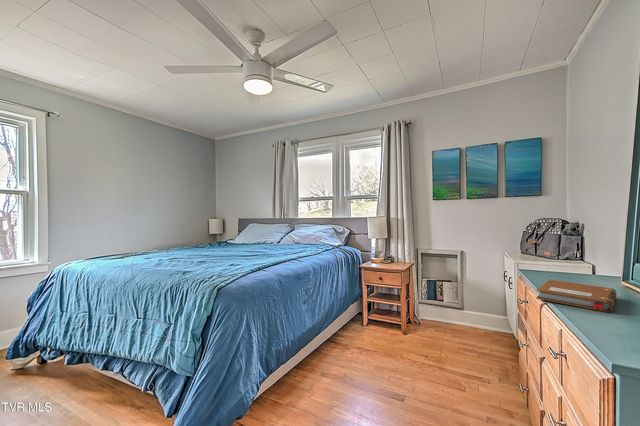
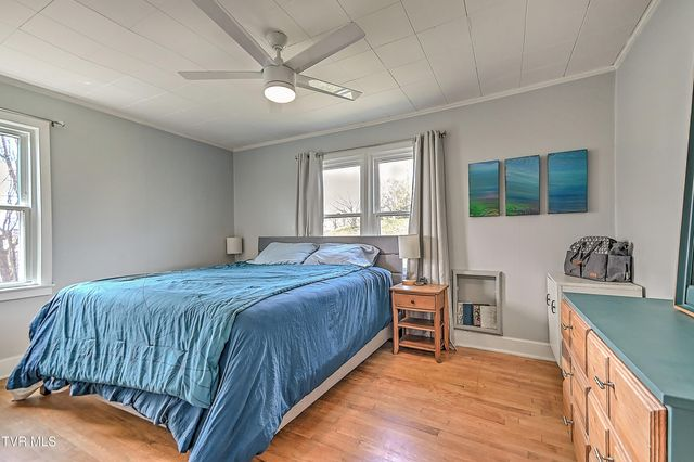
- notebook (576, 294)
